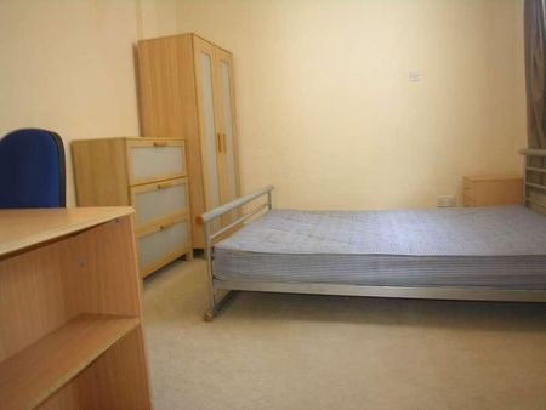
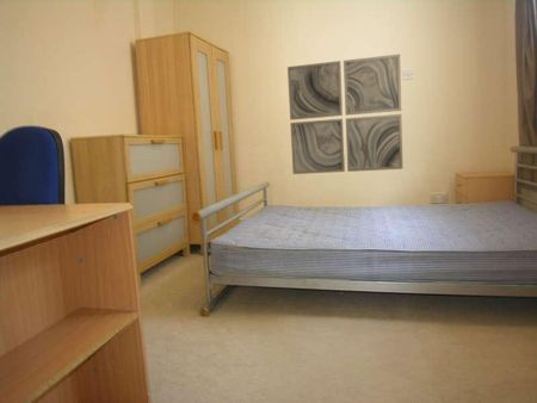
+ wall art (346, 118)
